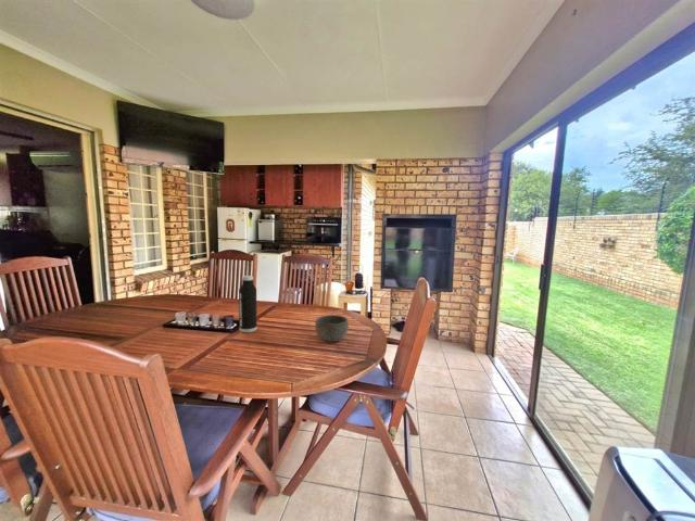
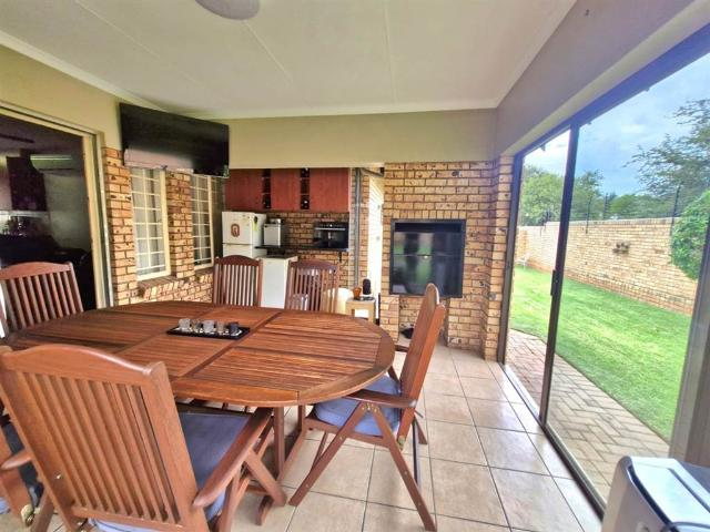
- bowl (331, 329)
- water bottle (248, 303)
